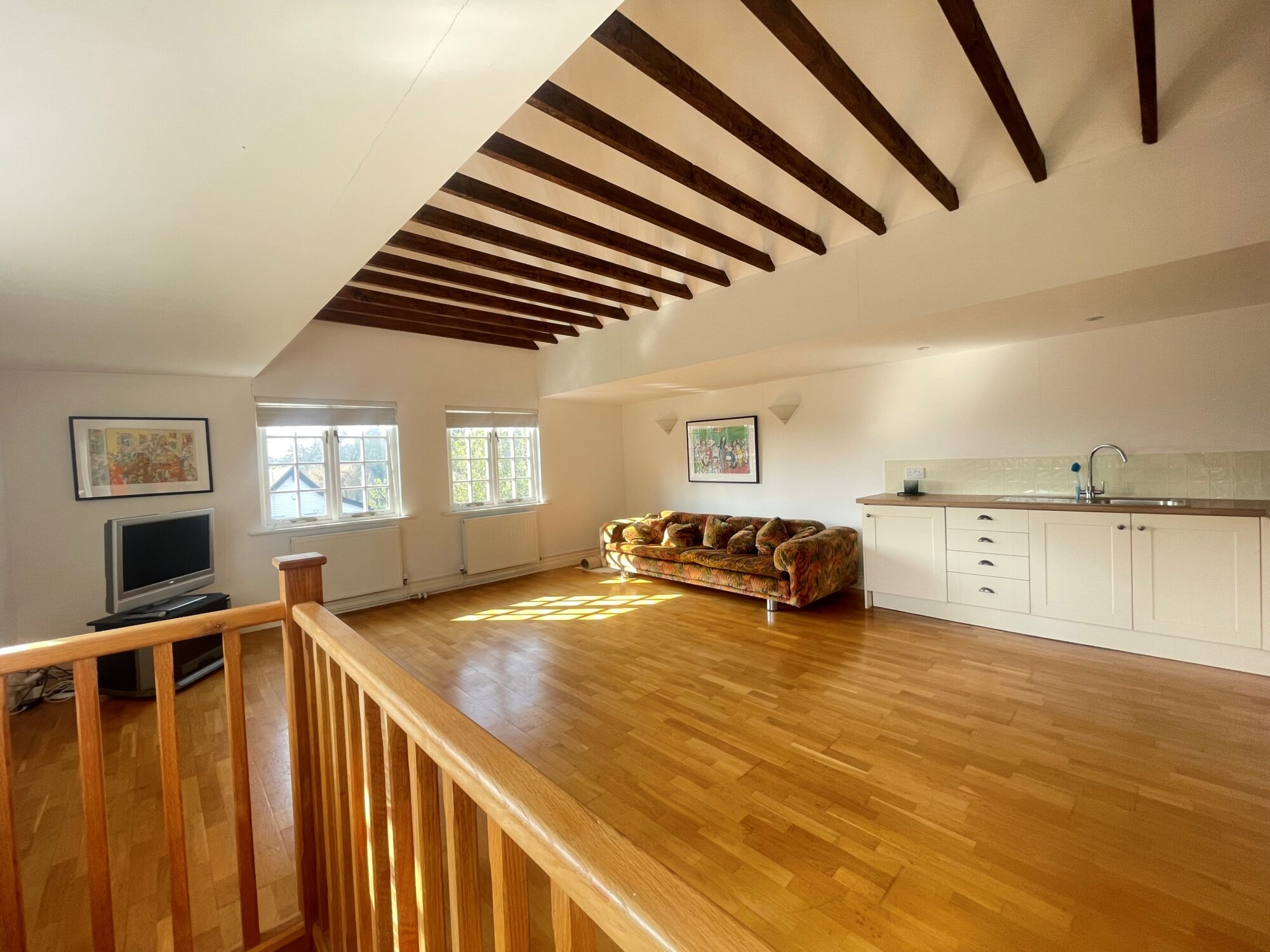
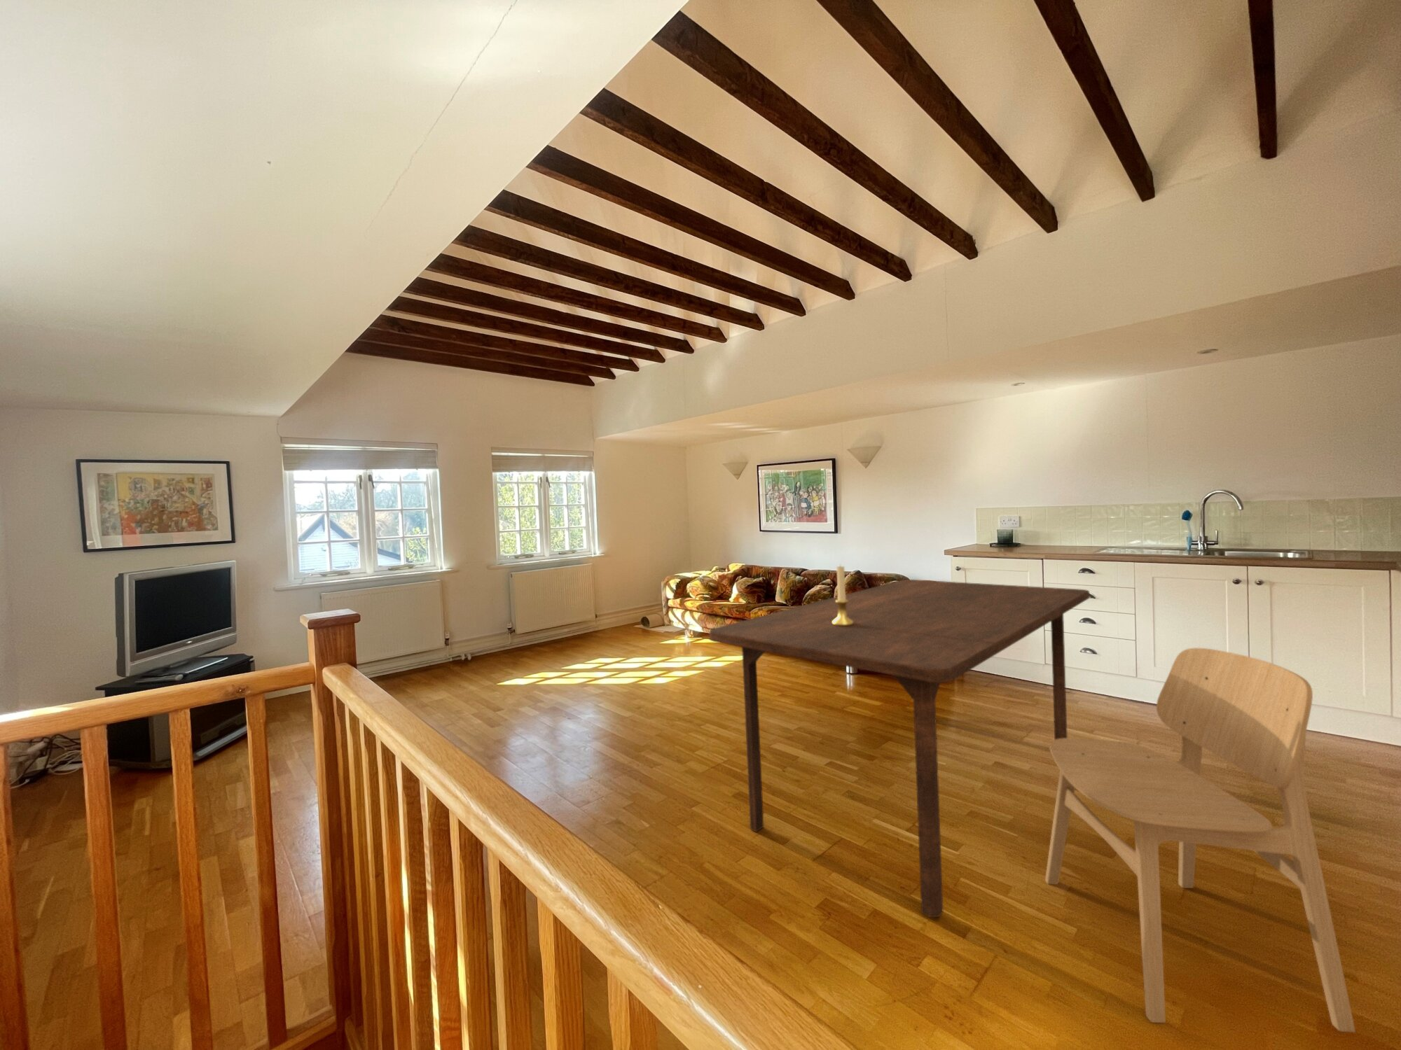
+ candle holder (842, 593)
+ dining table (920, 697)
+ dining chair (1169, 804)
